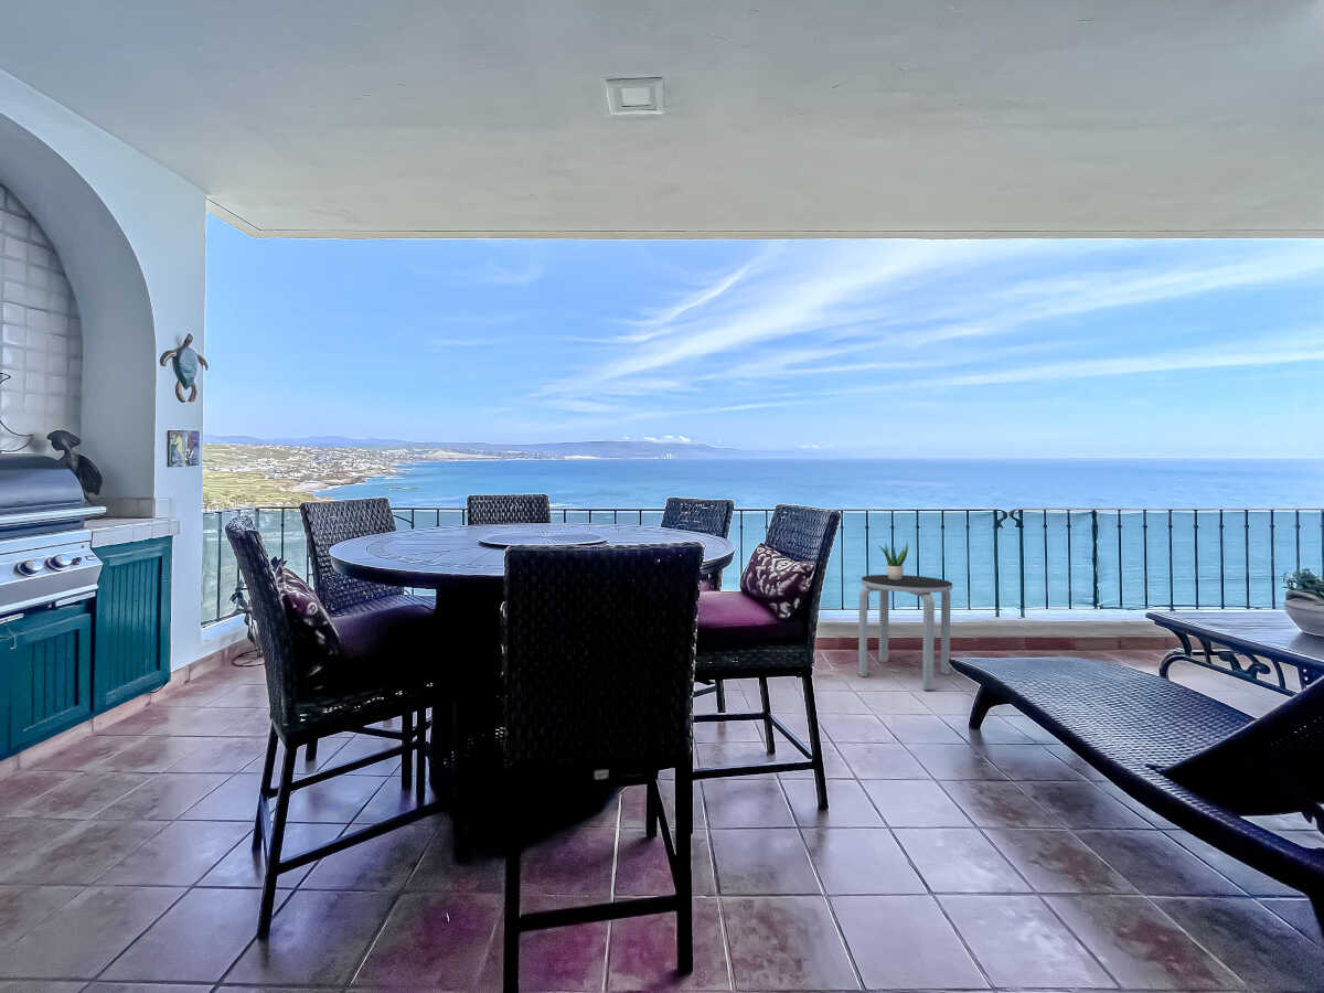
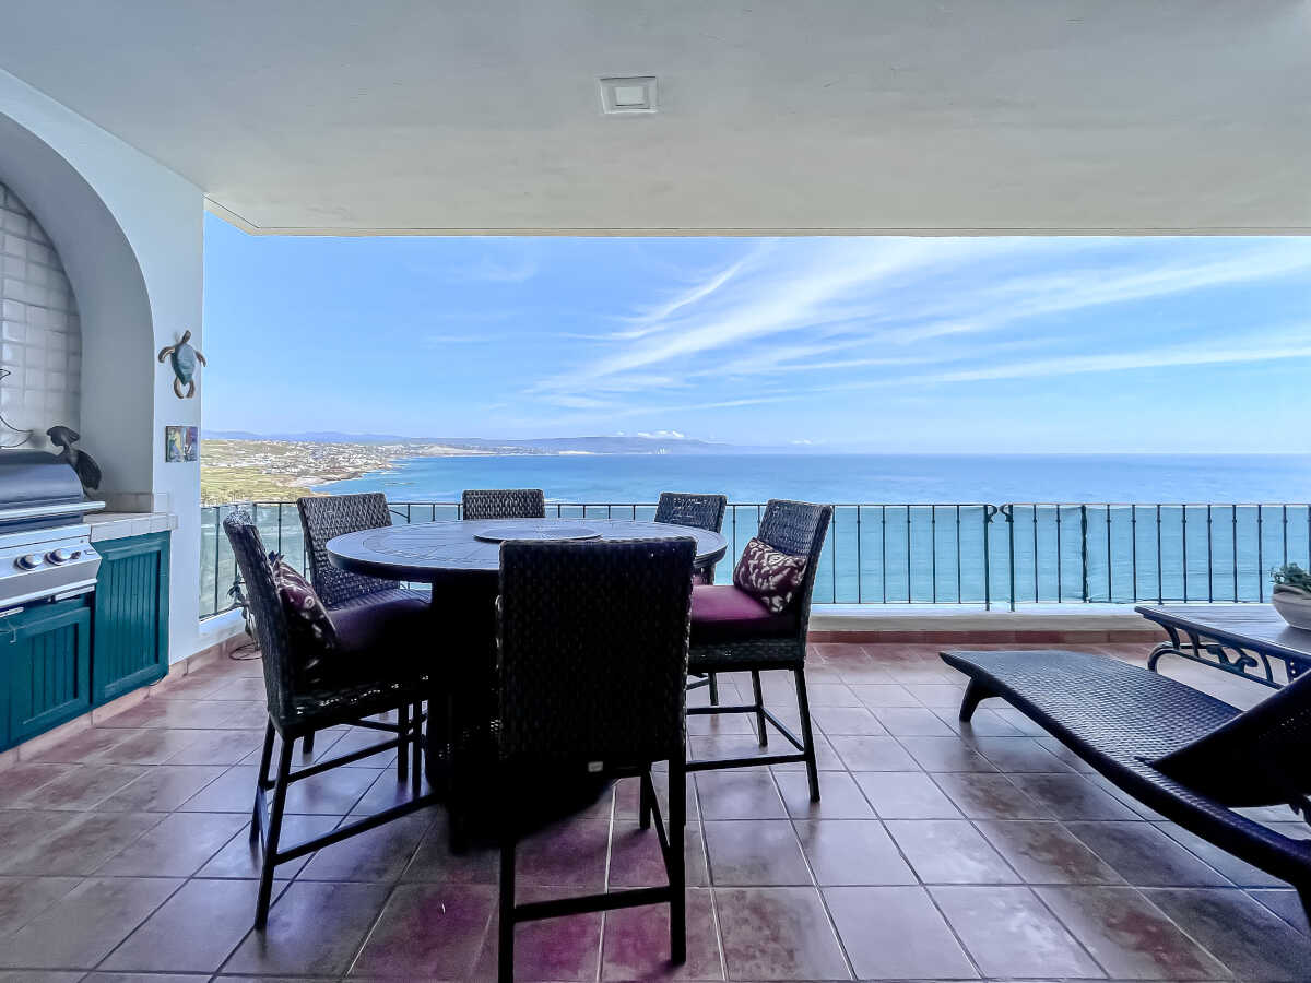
- potted plant (895, 557)
- side table (887, 627)
